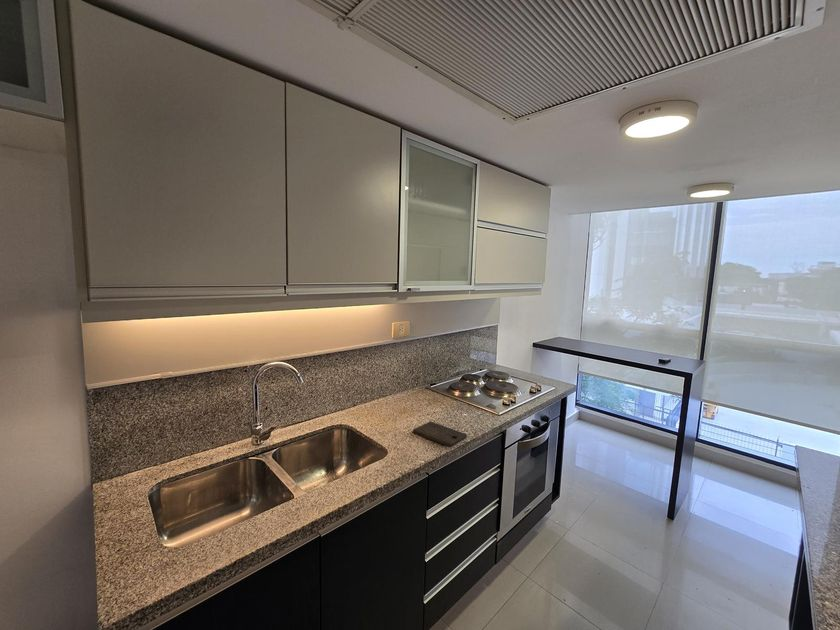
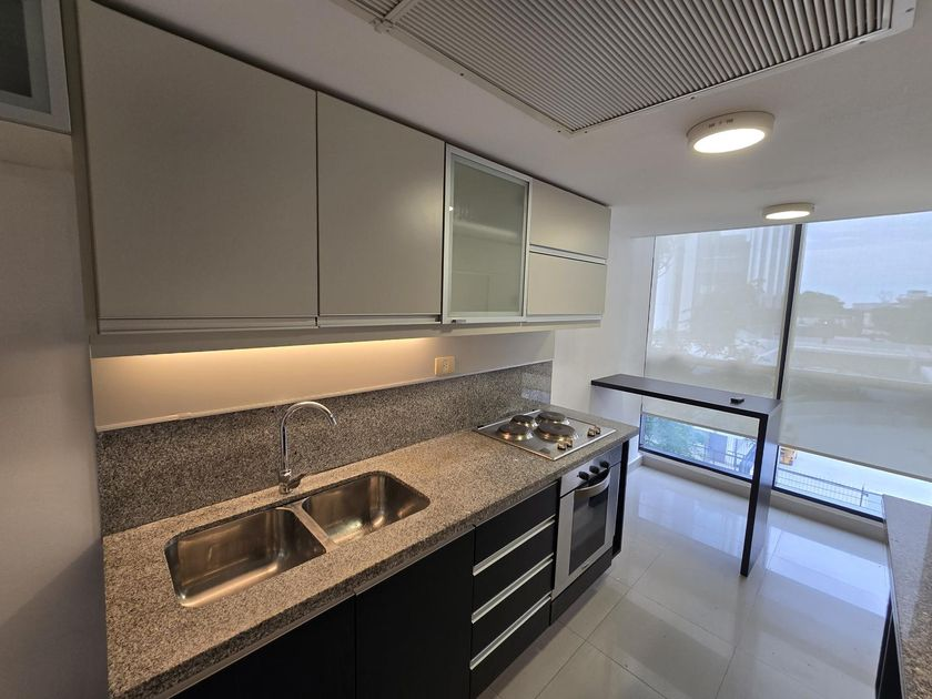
- cutting board (439, 433)
